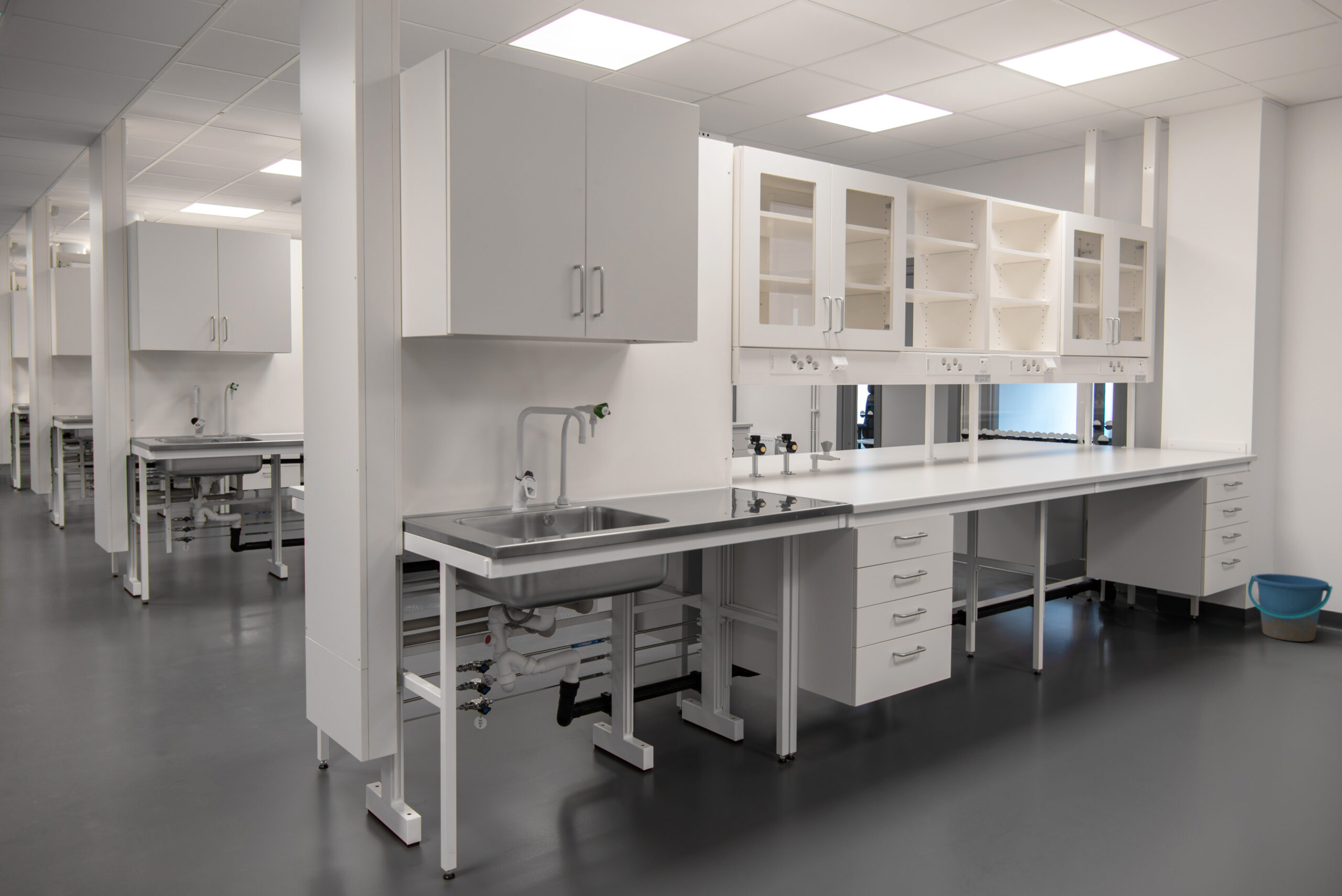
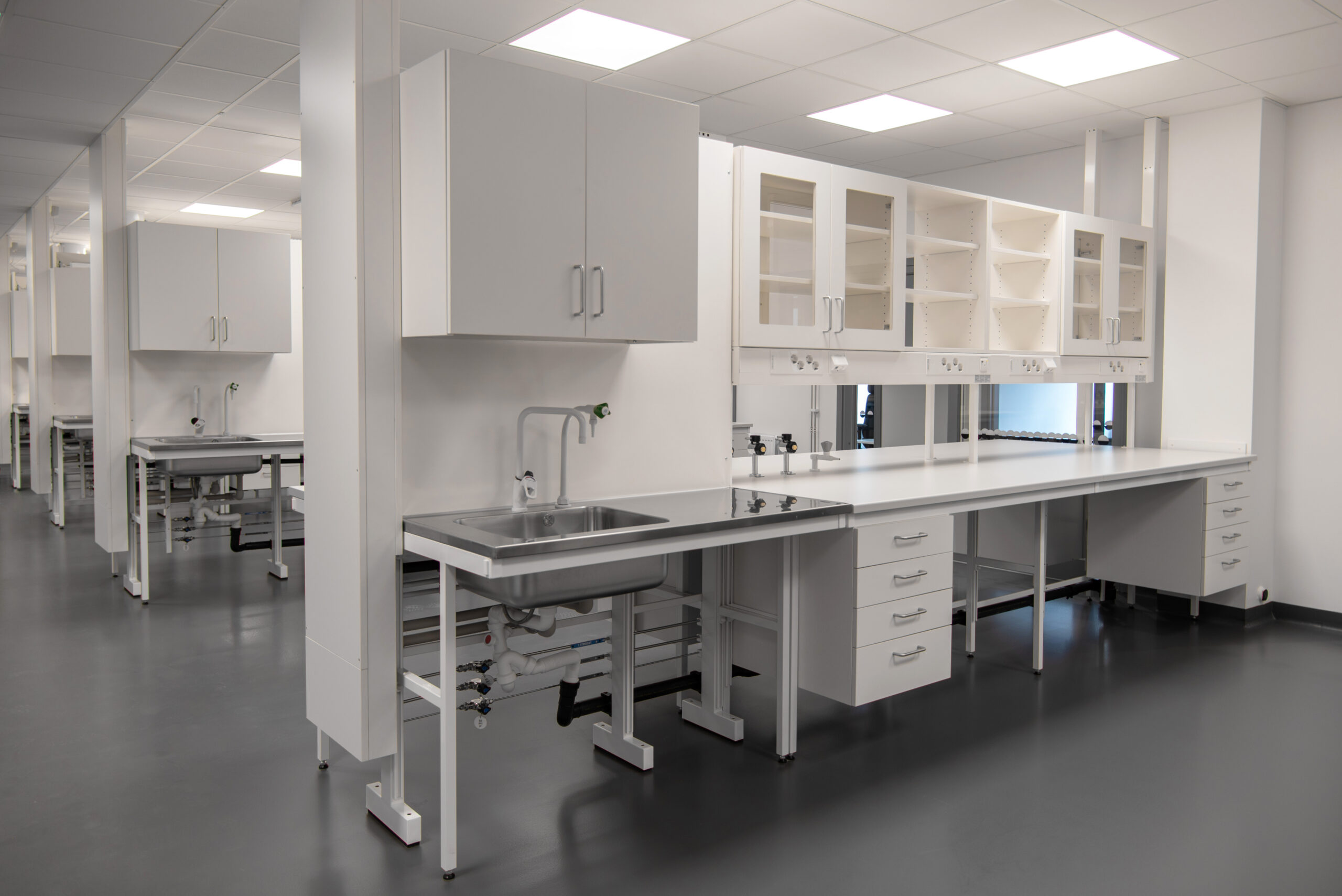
- bucket (1289, 608)
